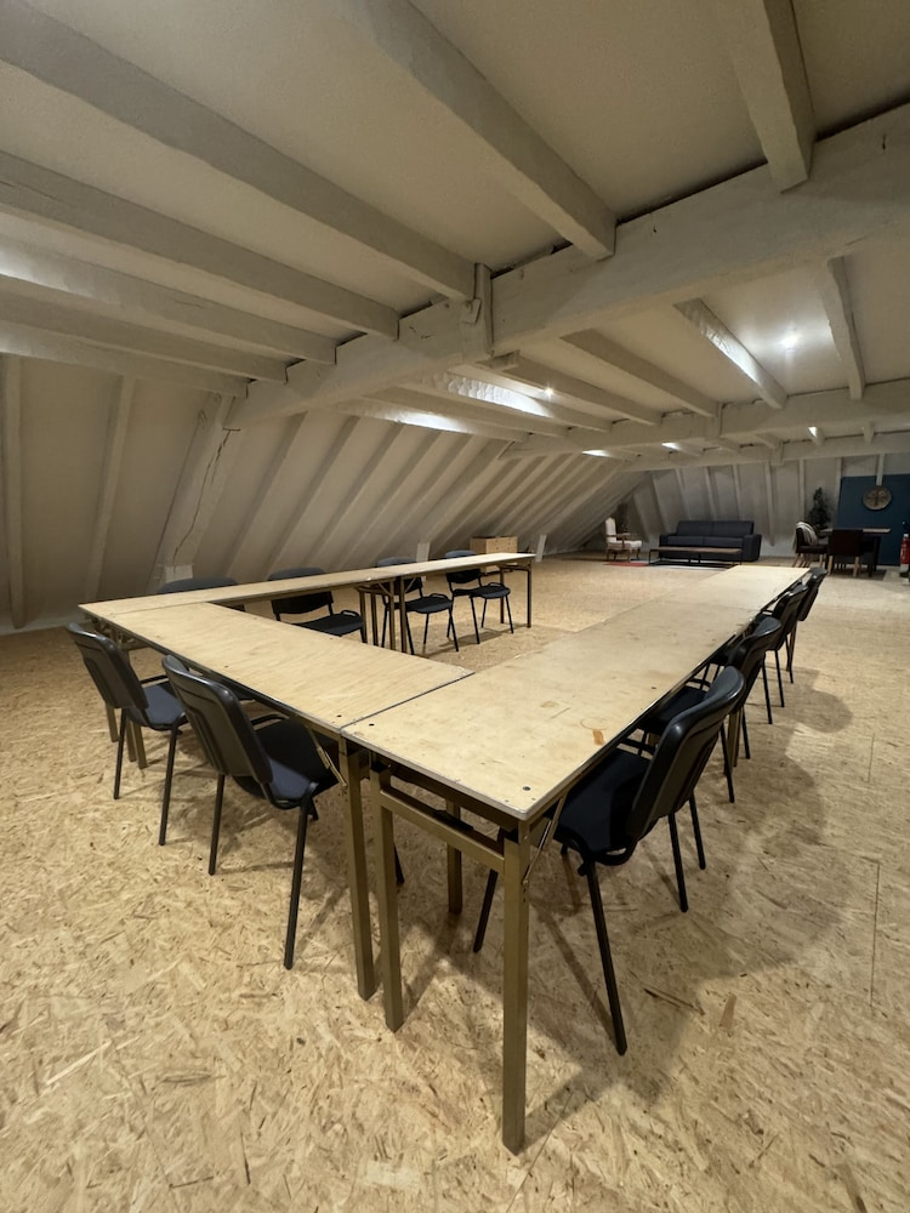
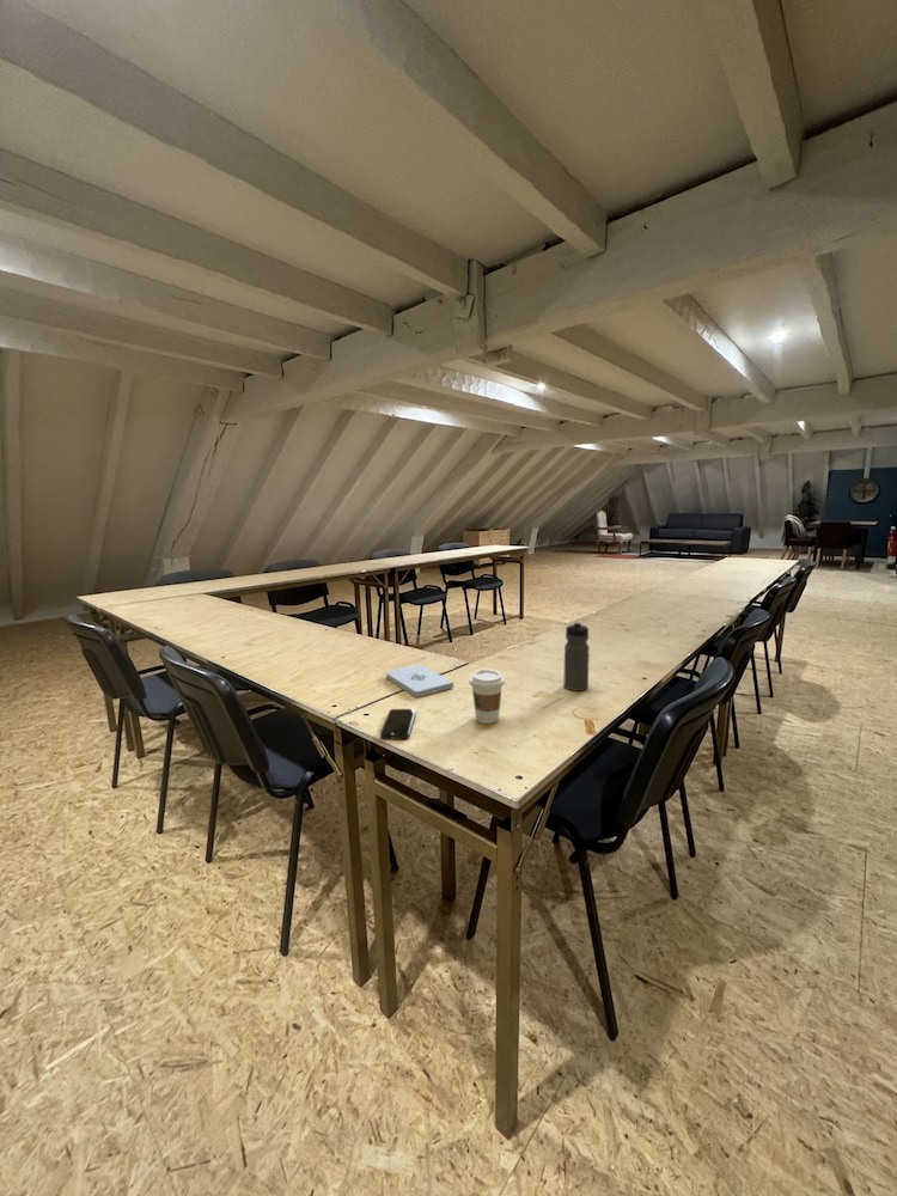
+ notepad (417, 679)
+ water bottle (576, 654)
+ coffee cup (487, 696)
+ smartphone (398, 722)
